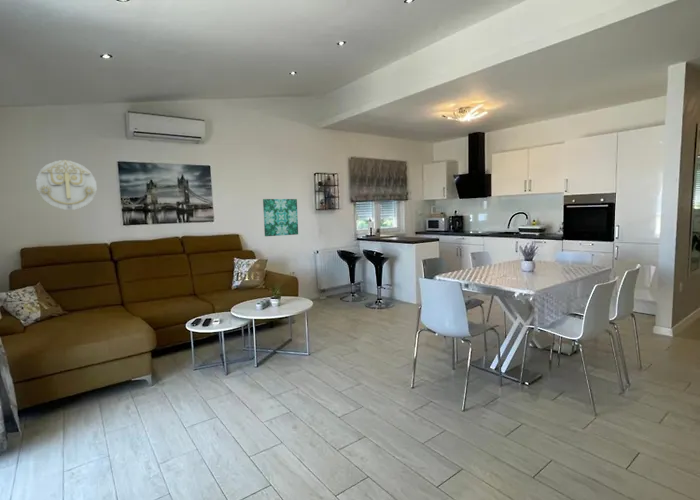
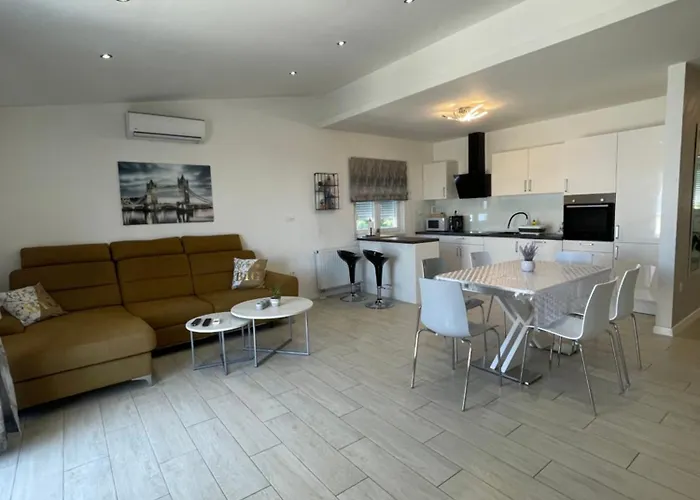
- wall art (281, 217)
- wall decoration (67, 184)
